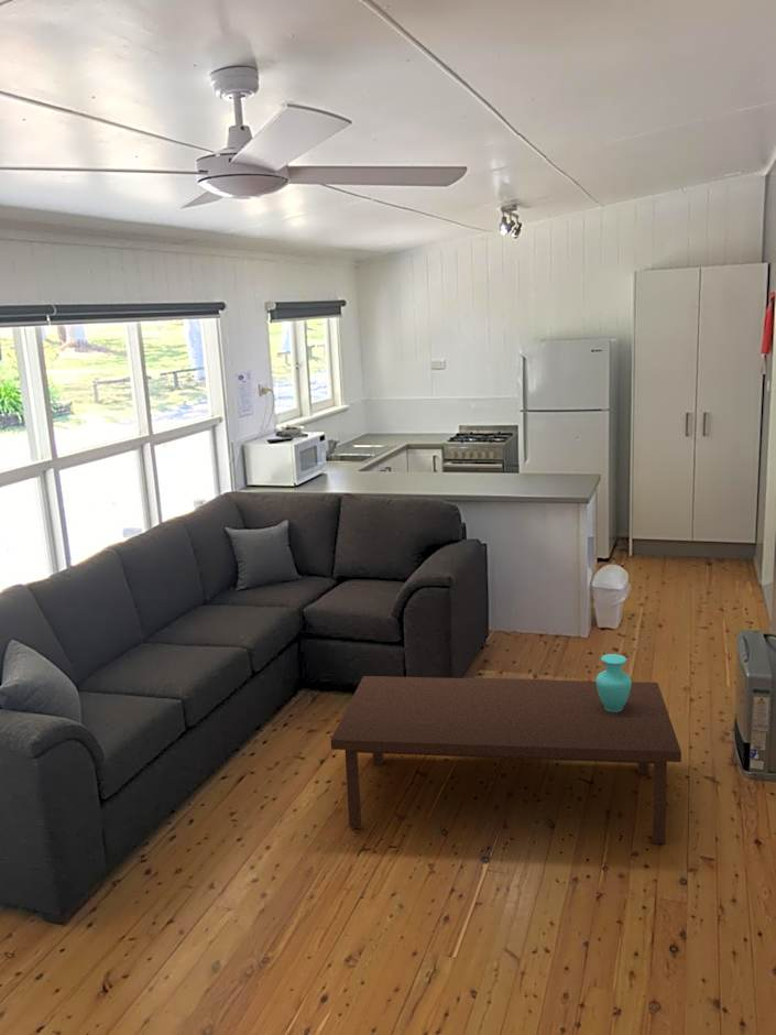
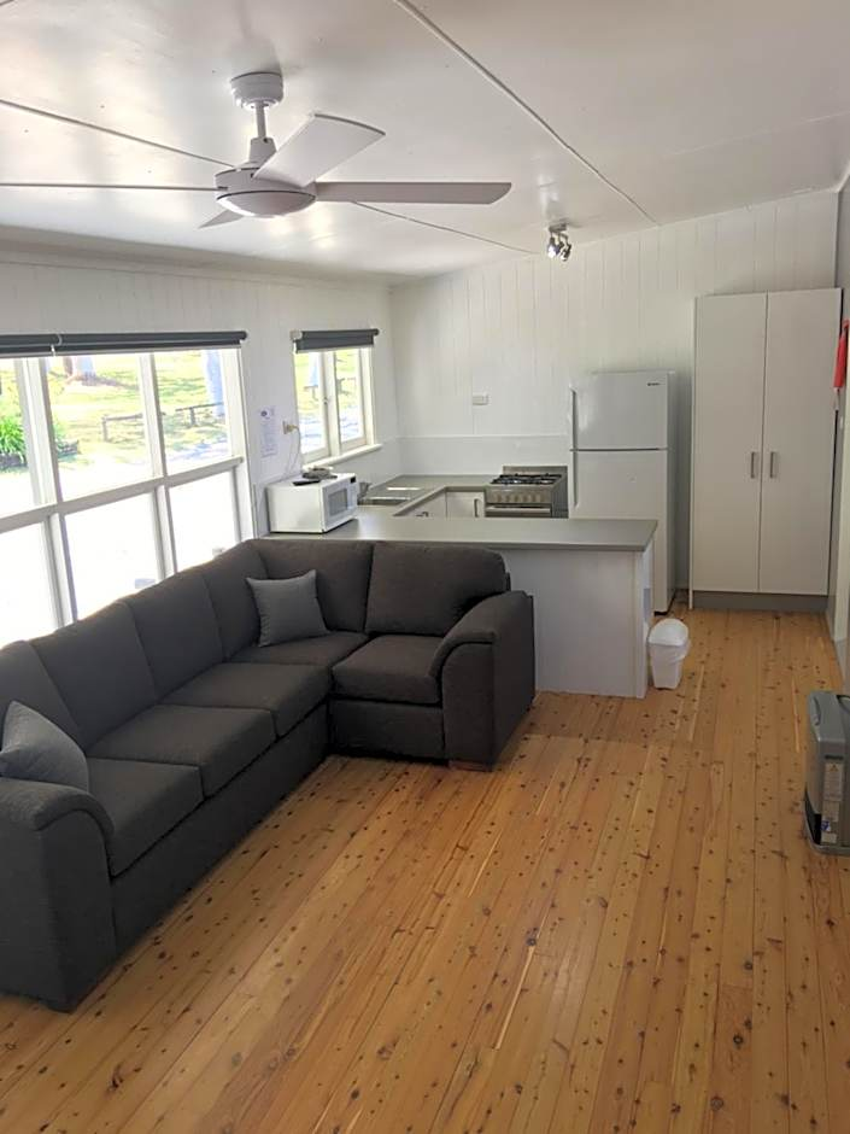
- coffee table (504, 722)
